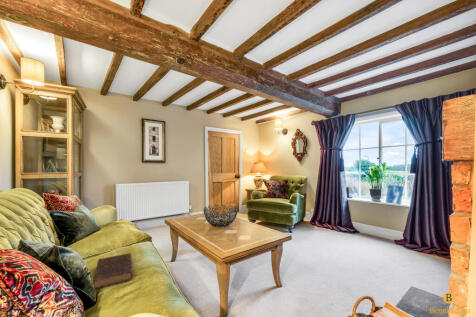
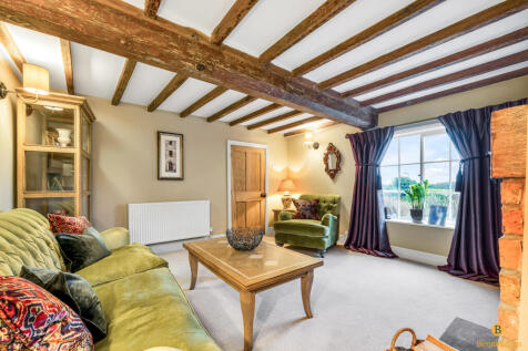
- book (114, 268)
